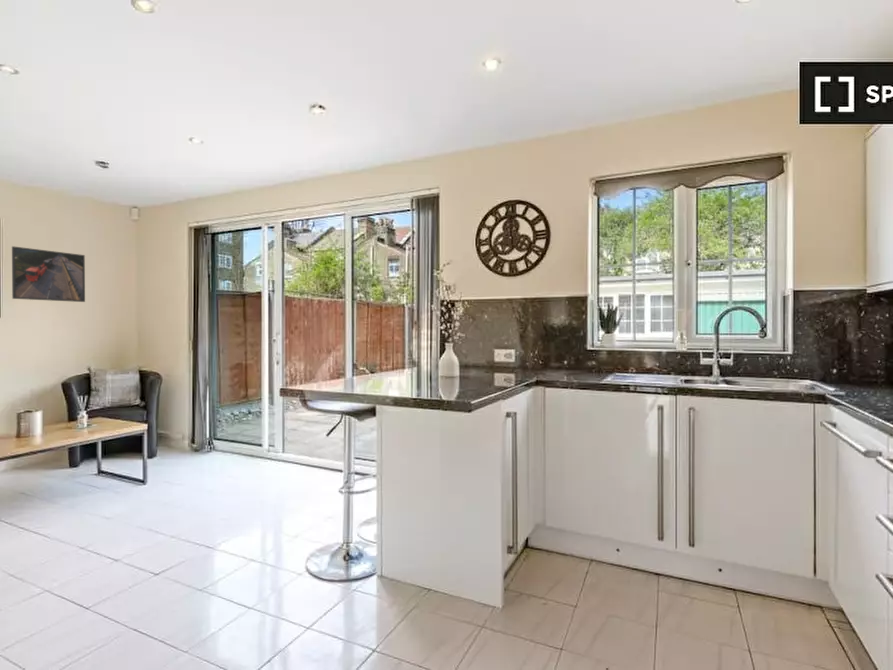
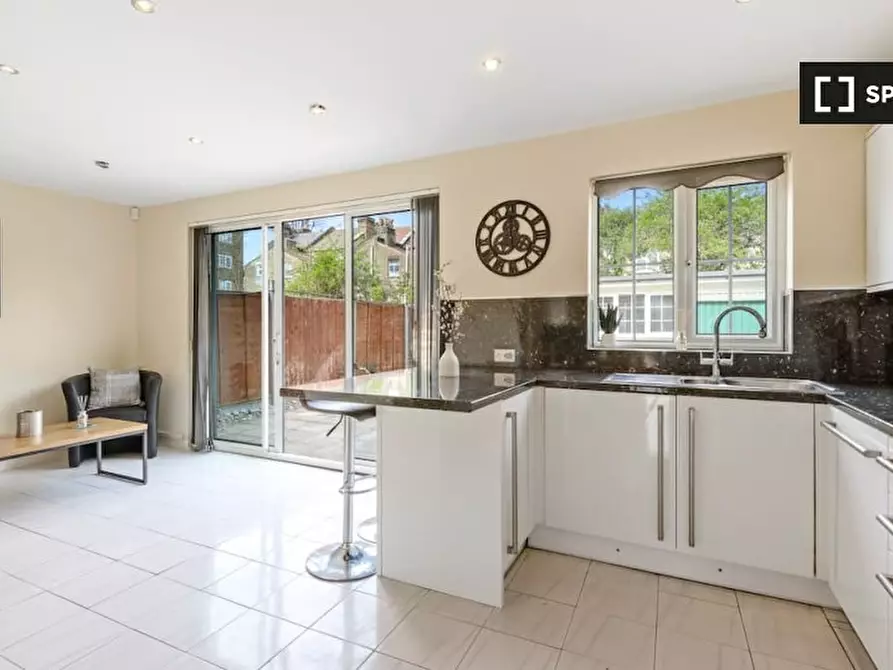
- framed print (50, 275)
